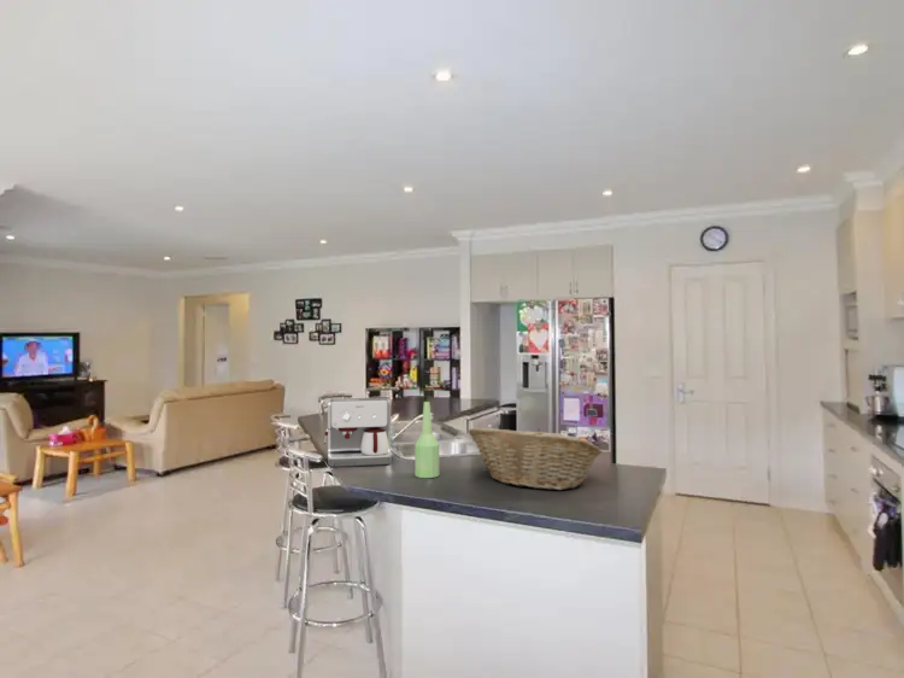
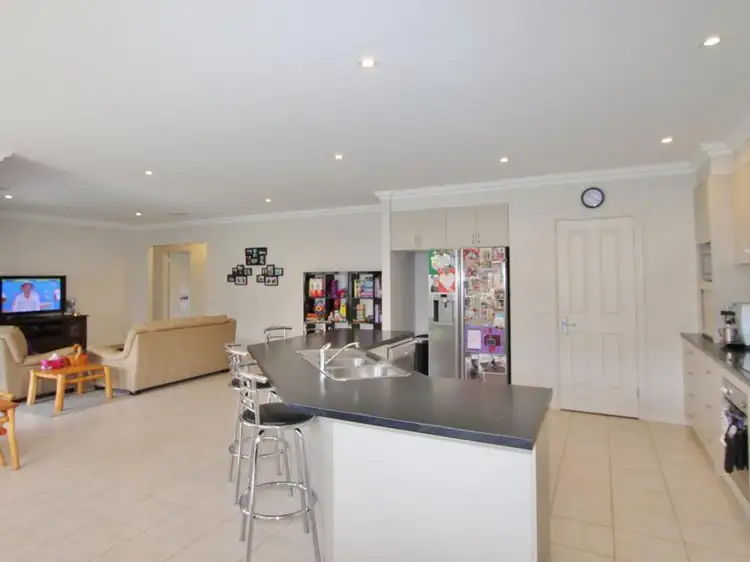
- coffee maker (359, 429)
- bottle (427, 438)
- fruit basket (533, 451)
